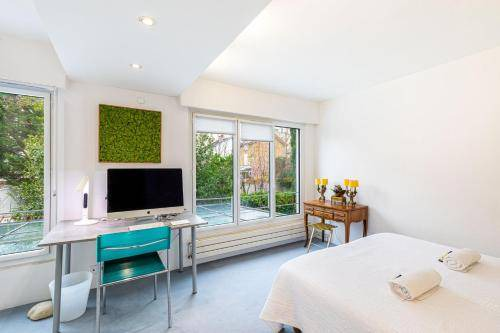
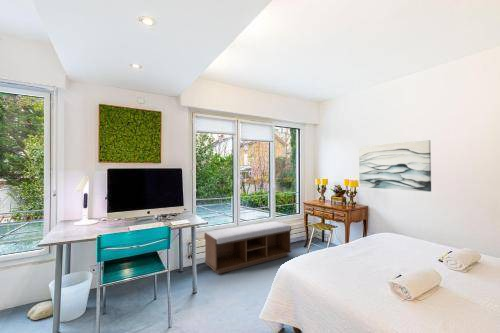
+ bench (250, 243)
+ wall art (390, 166)
